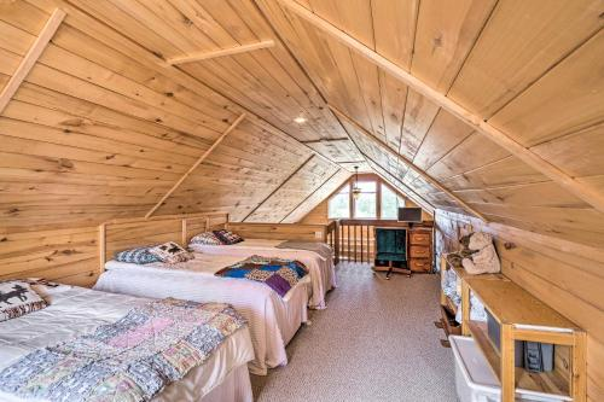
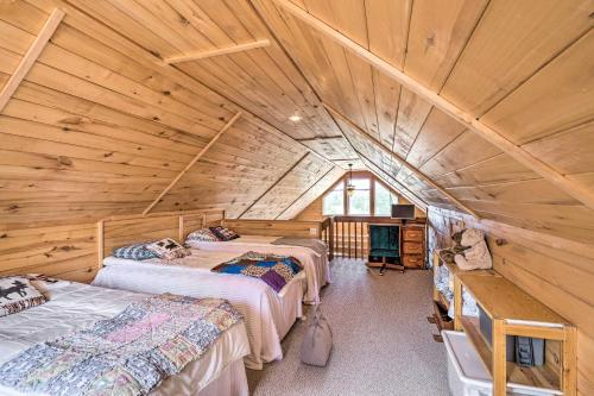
+ duffel bag (317, 327)
